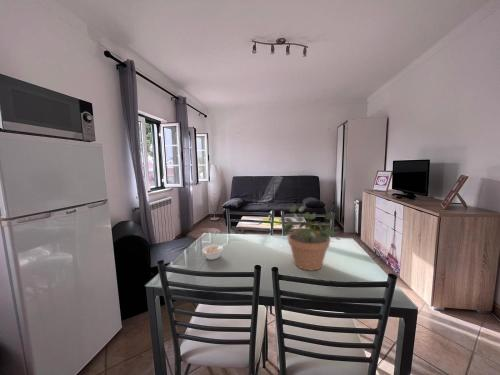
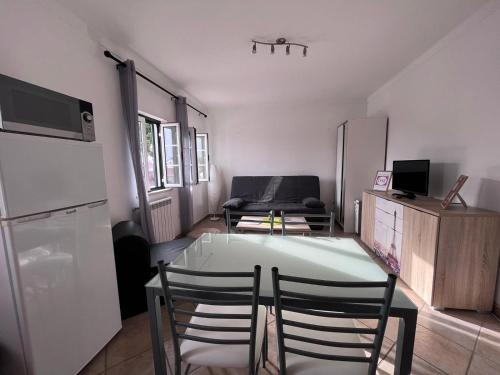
- potted plant (304, 235)
- legume (213, 251)
